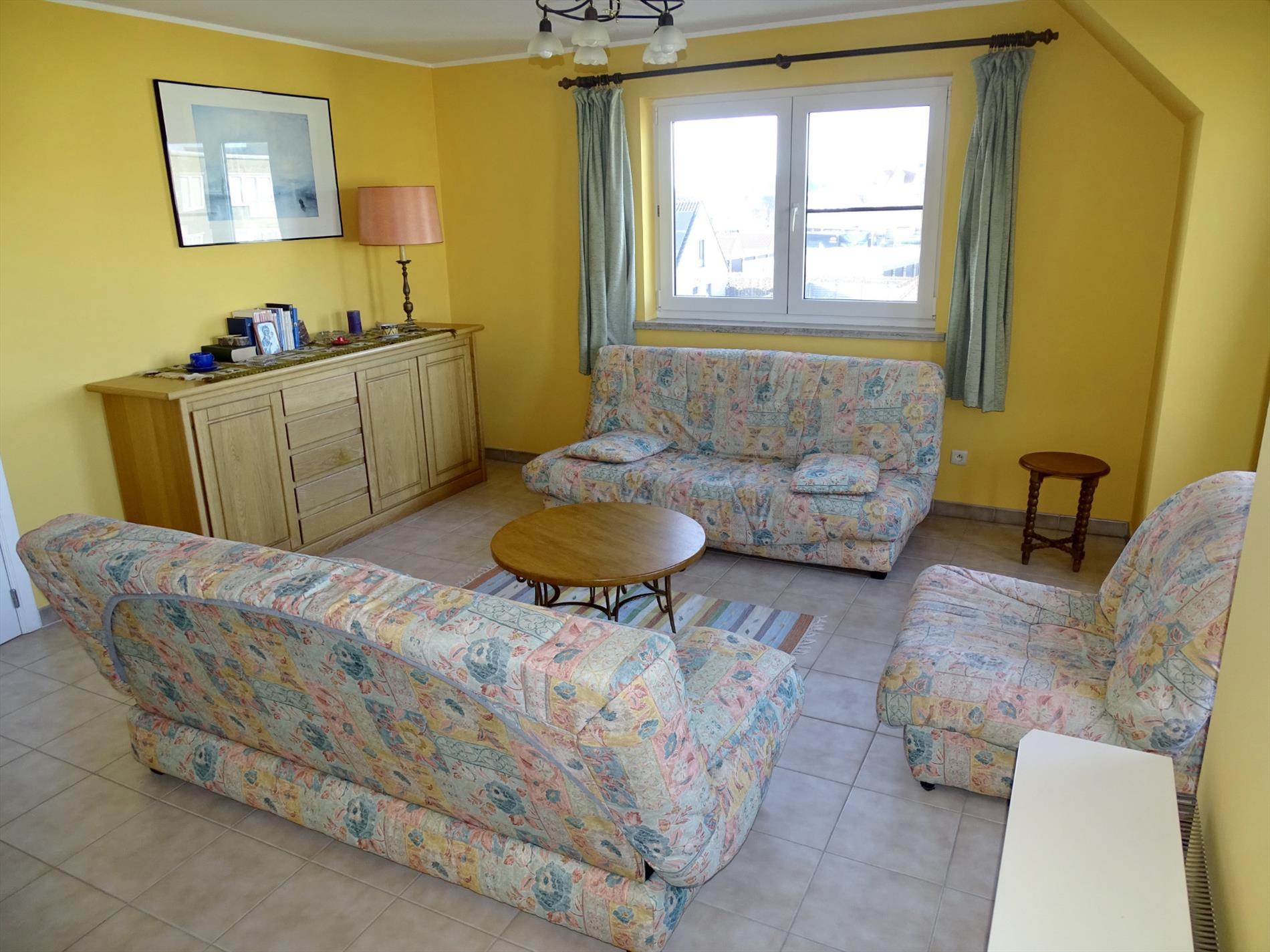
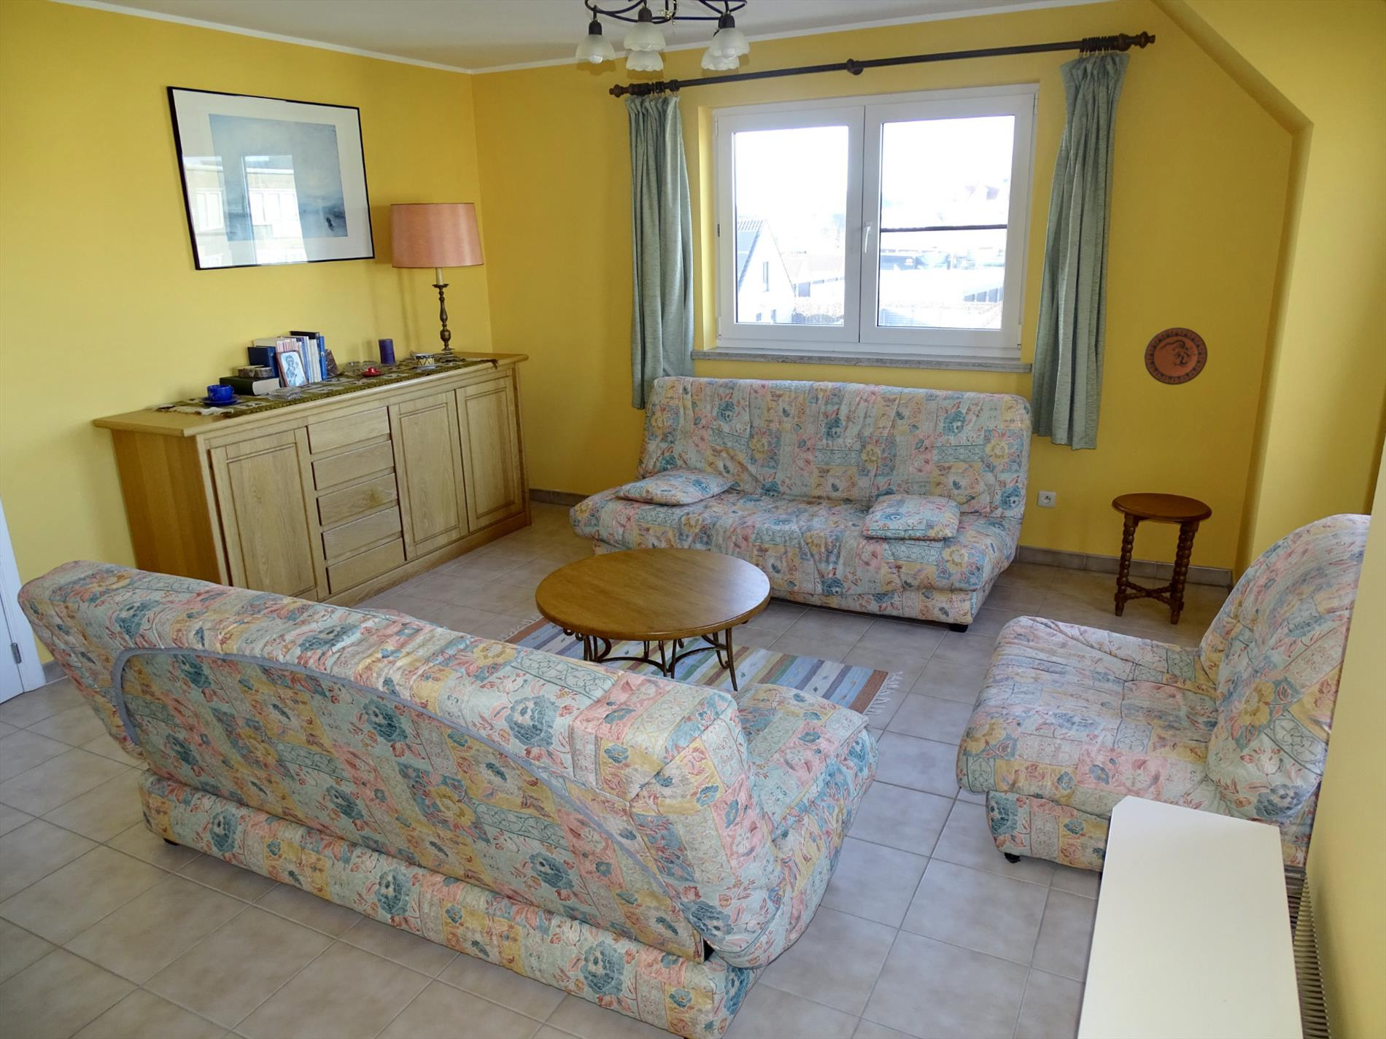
+ decorative plate (1175, 356)
